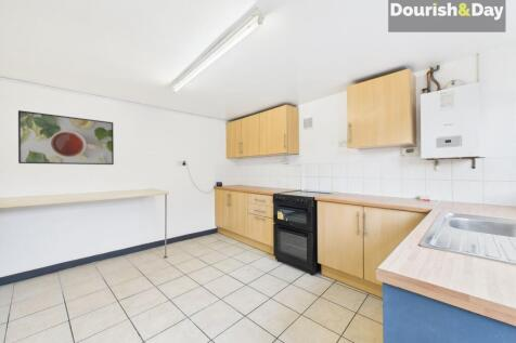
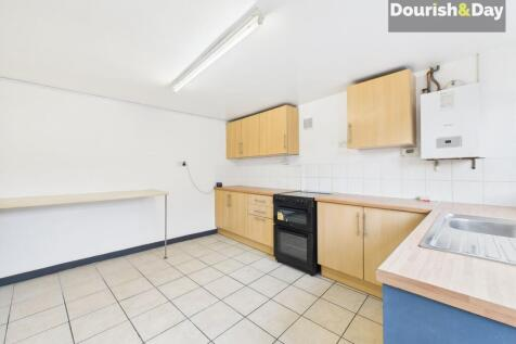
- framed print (70, 140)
